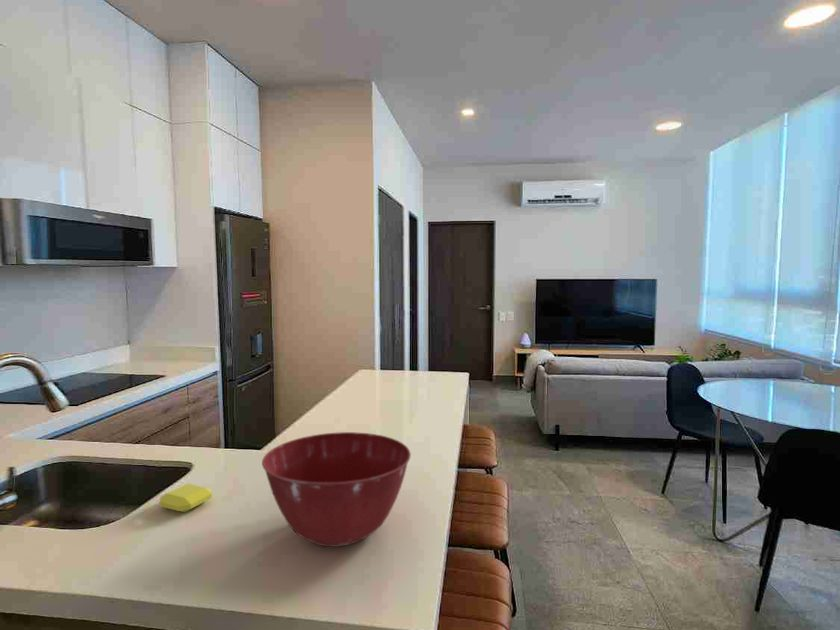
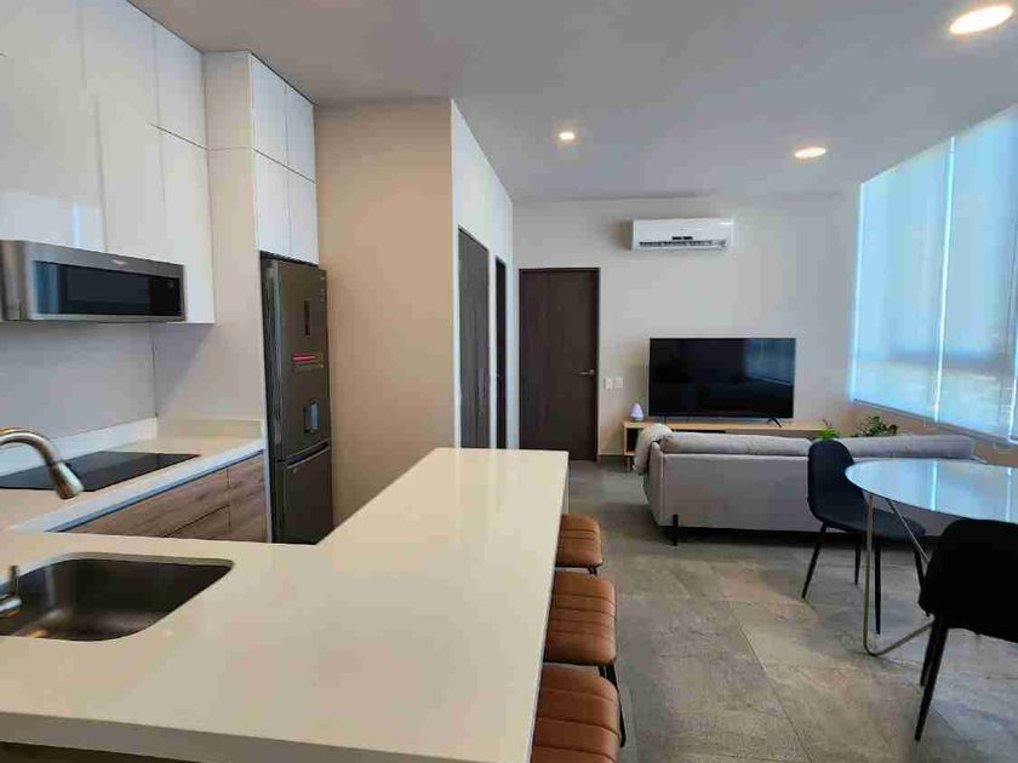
- soap bar (186, 497)
- mixing bowl (338, 490)
